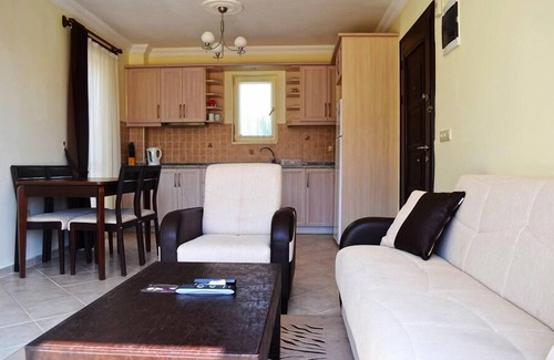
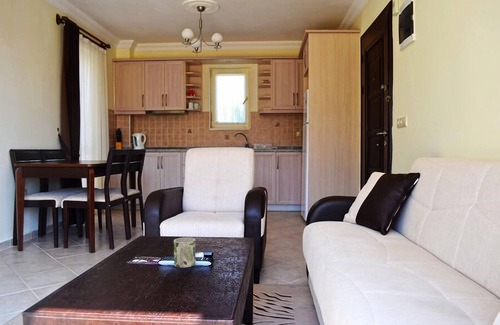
+ mug (183, 253)
